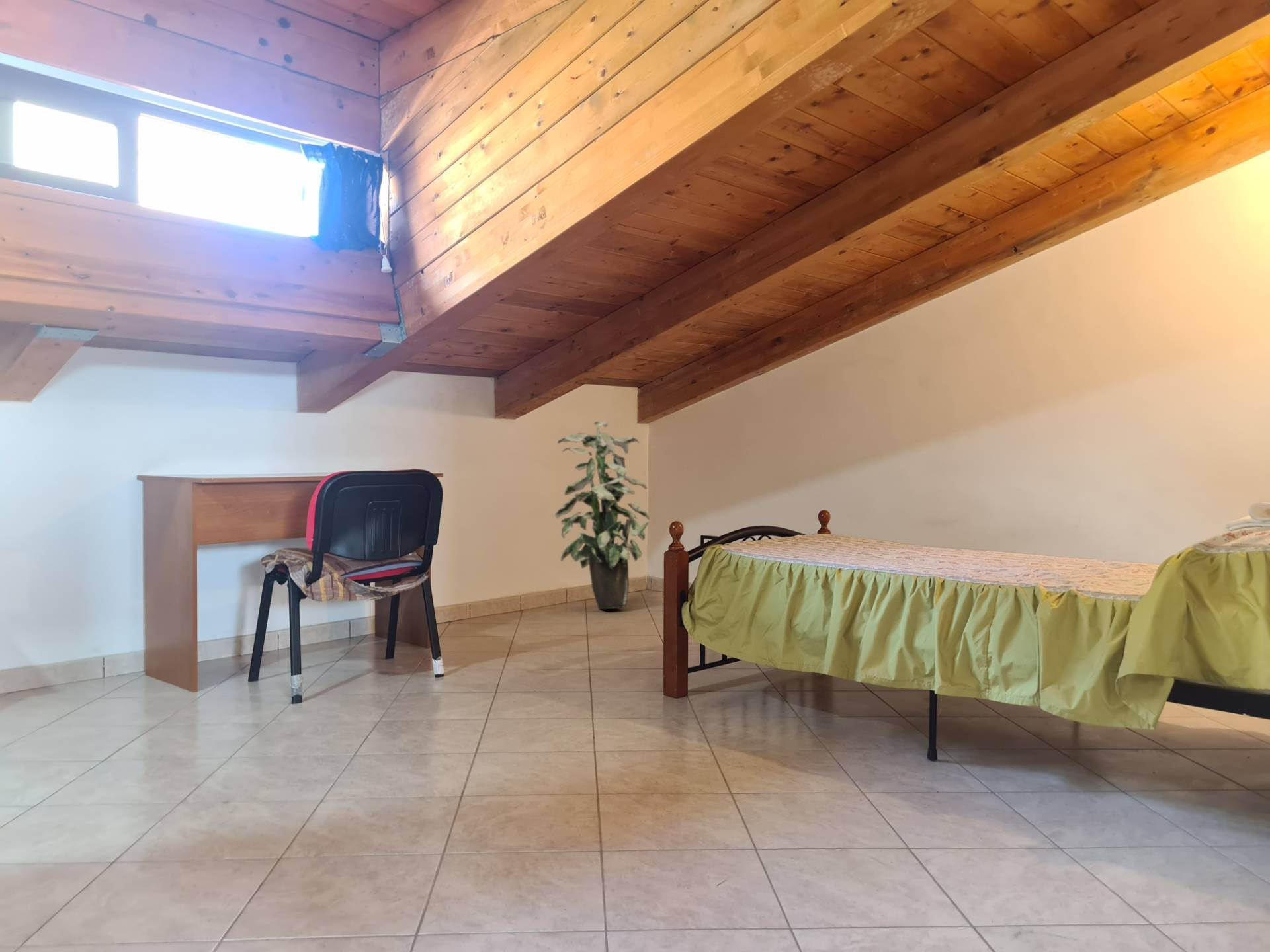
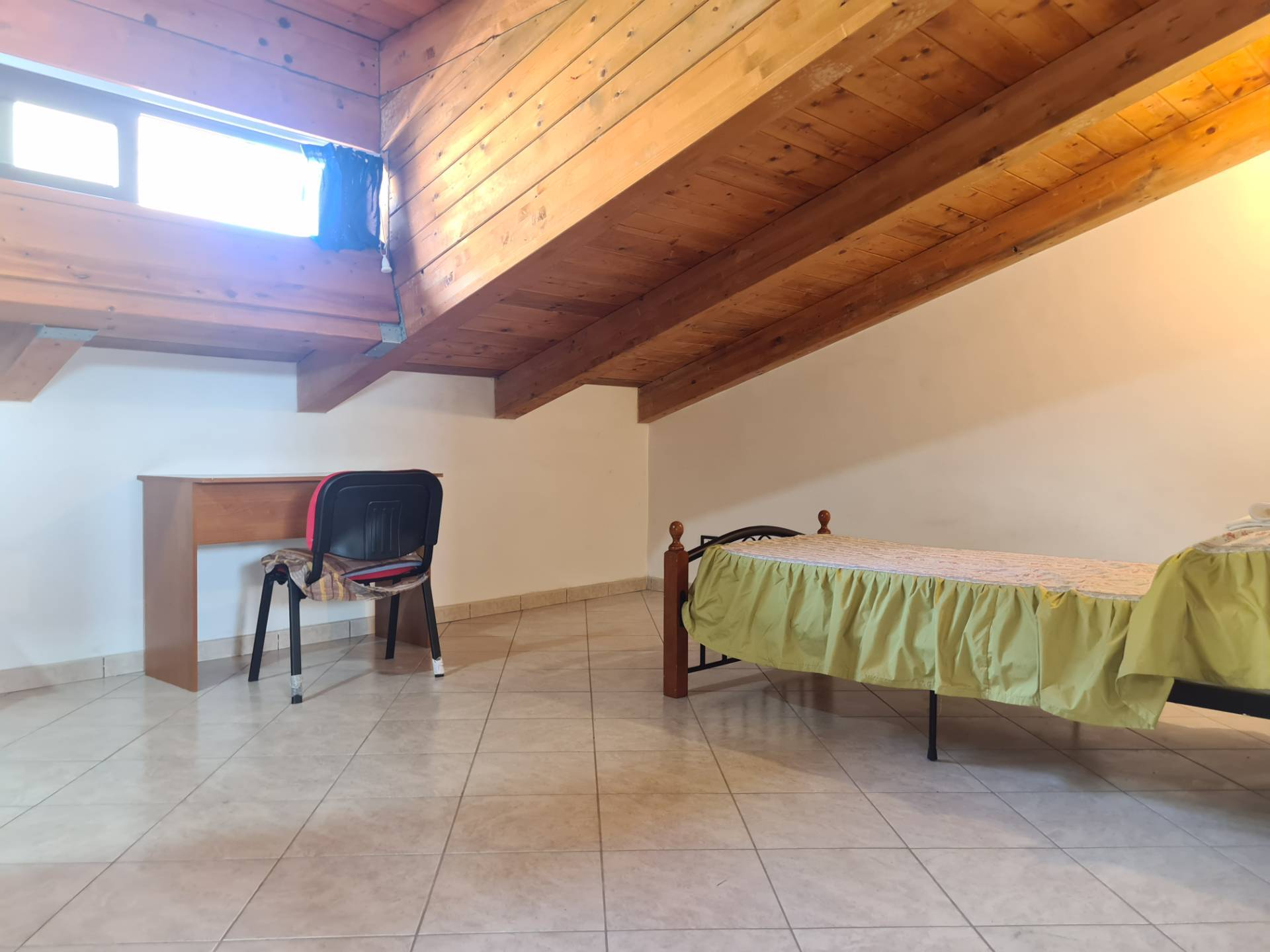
- indoor plant (602, 515)
